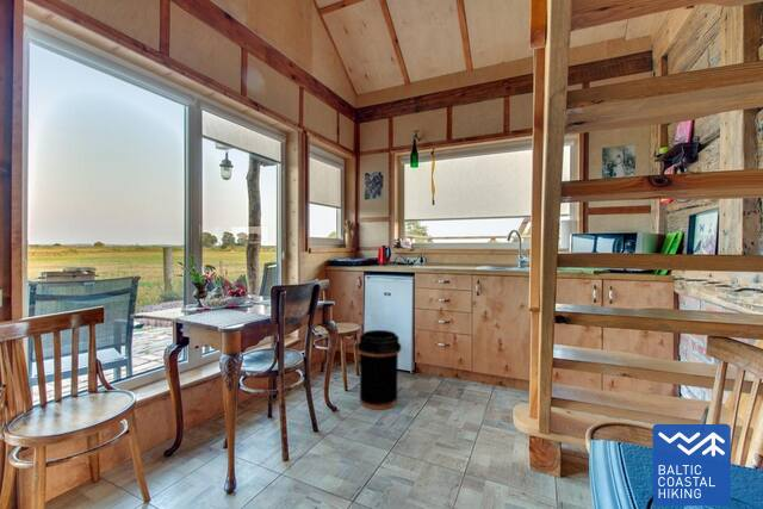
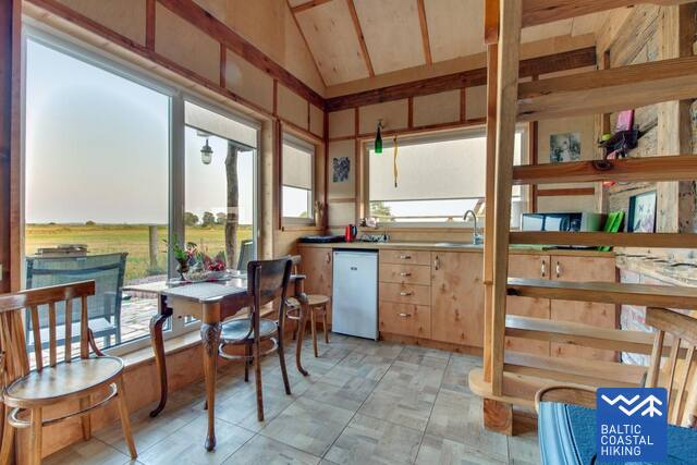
- trash can (378, 367)
